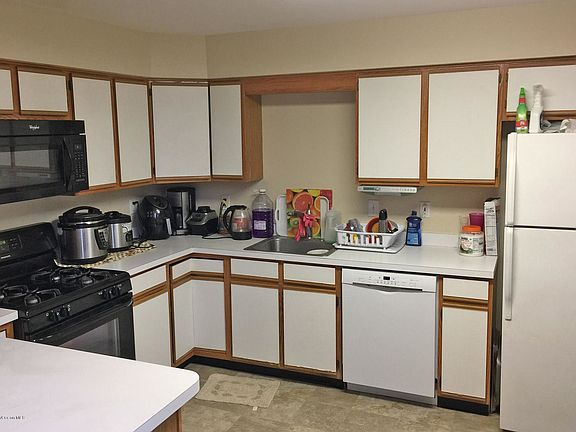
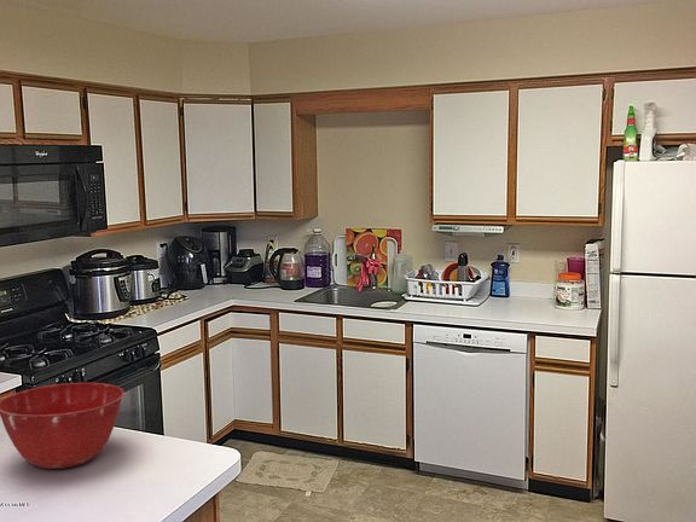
+ mixing bowl (64, 427)
